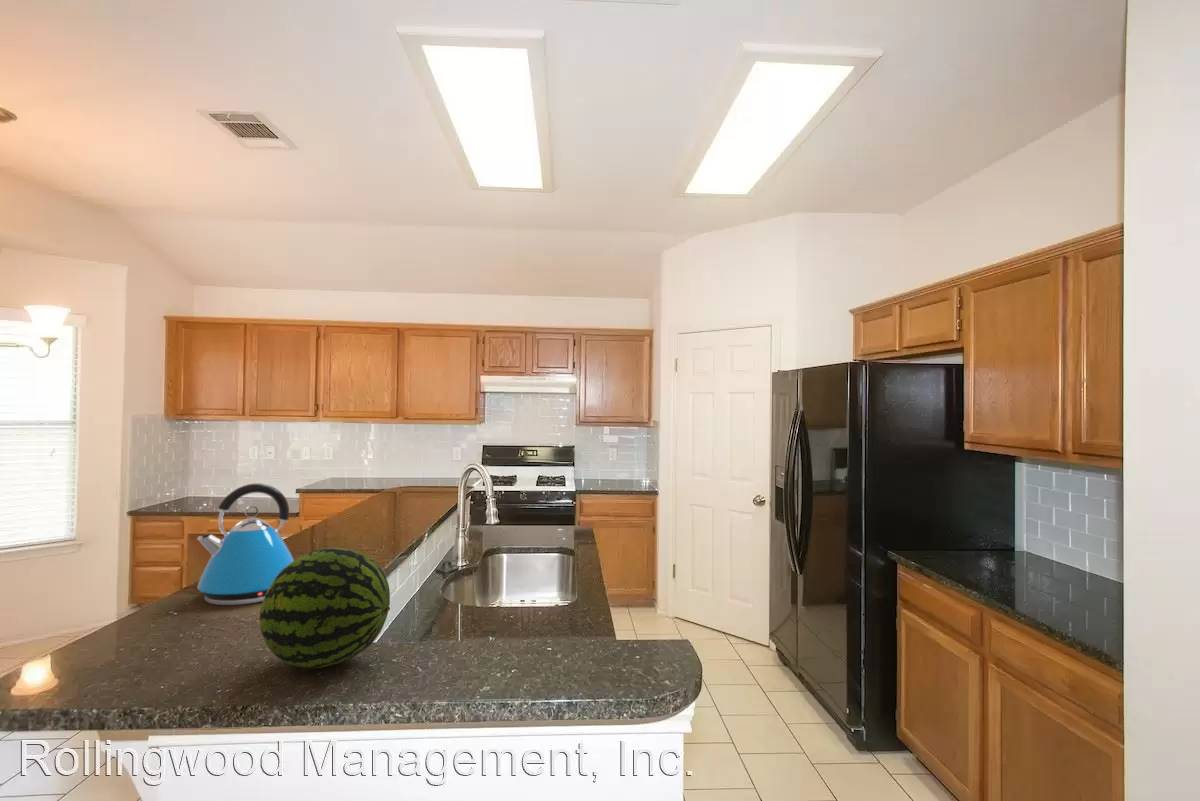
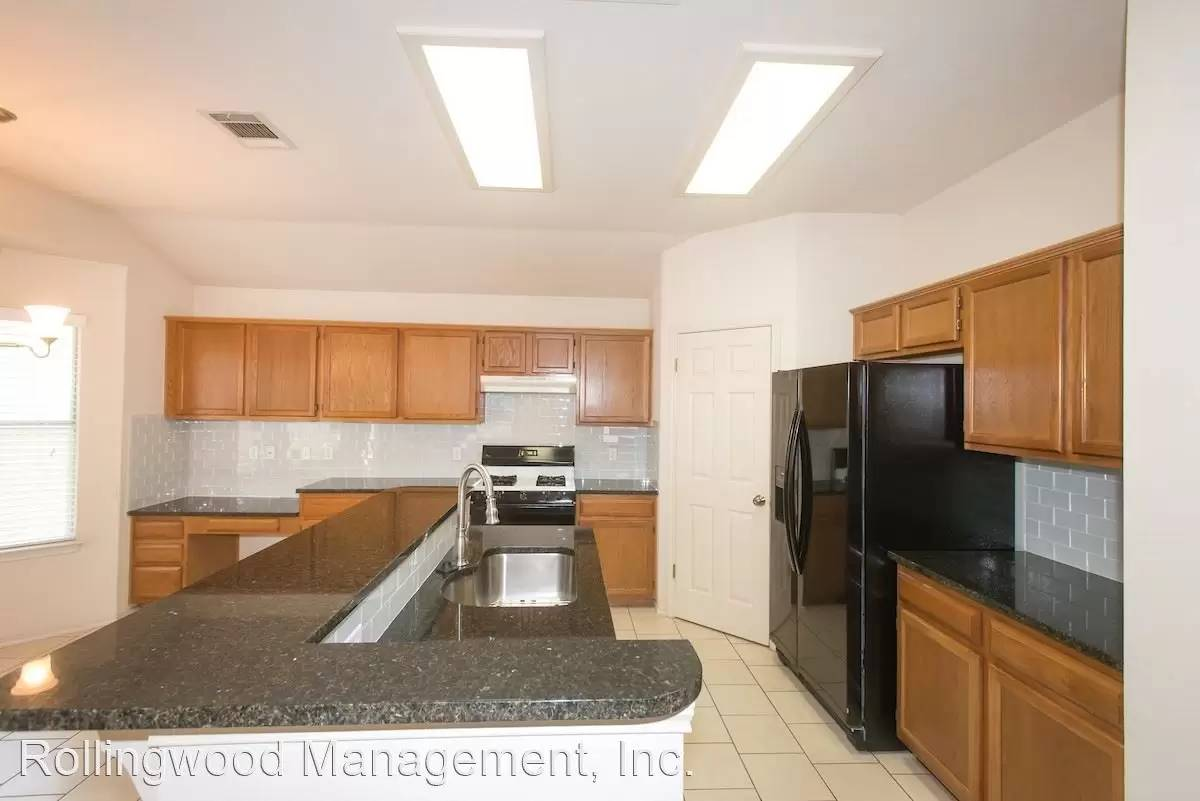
- kettle (254, 537)
- fruit (327, 606)
